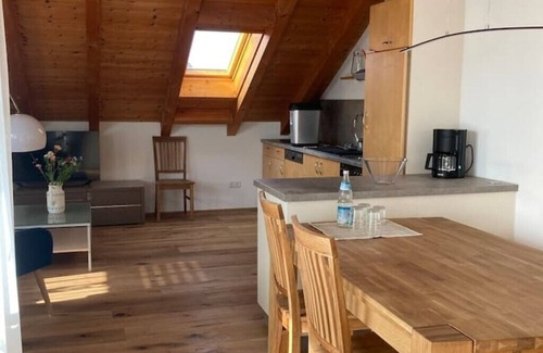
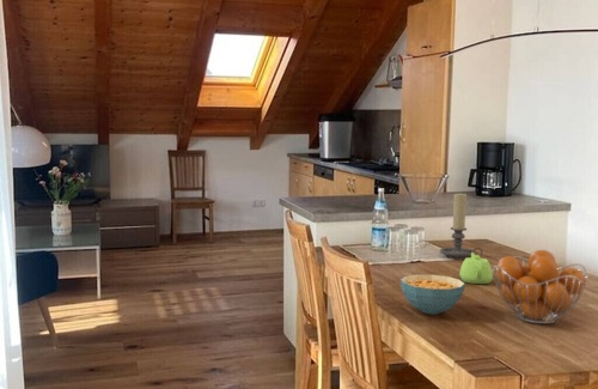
+ candle holder (462, 224)
+ fruit basket (538, 285)
+ cereal bowl (431, 296)
+ teapot (475, 267)
